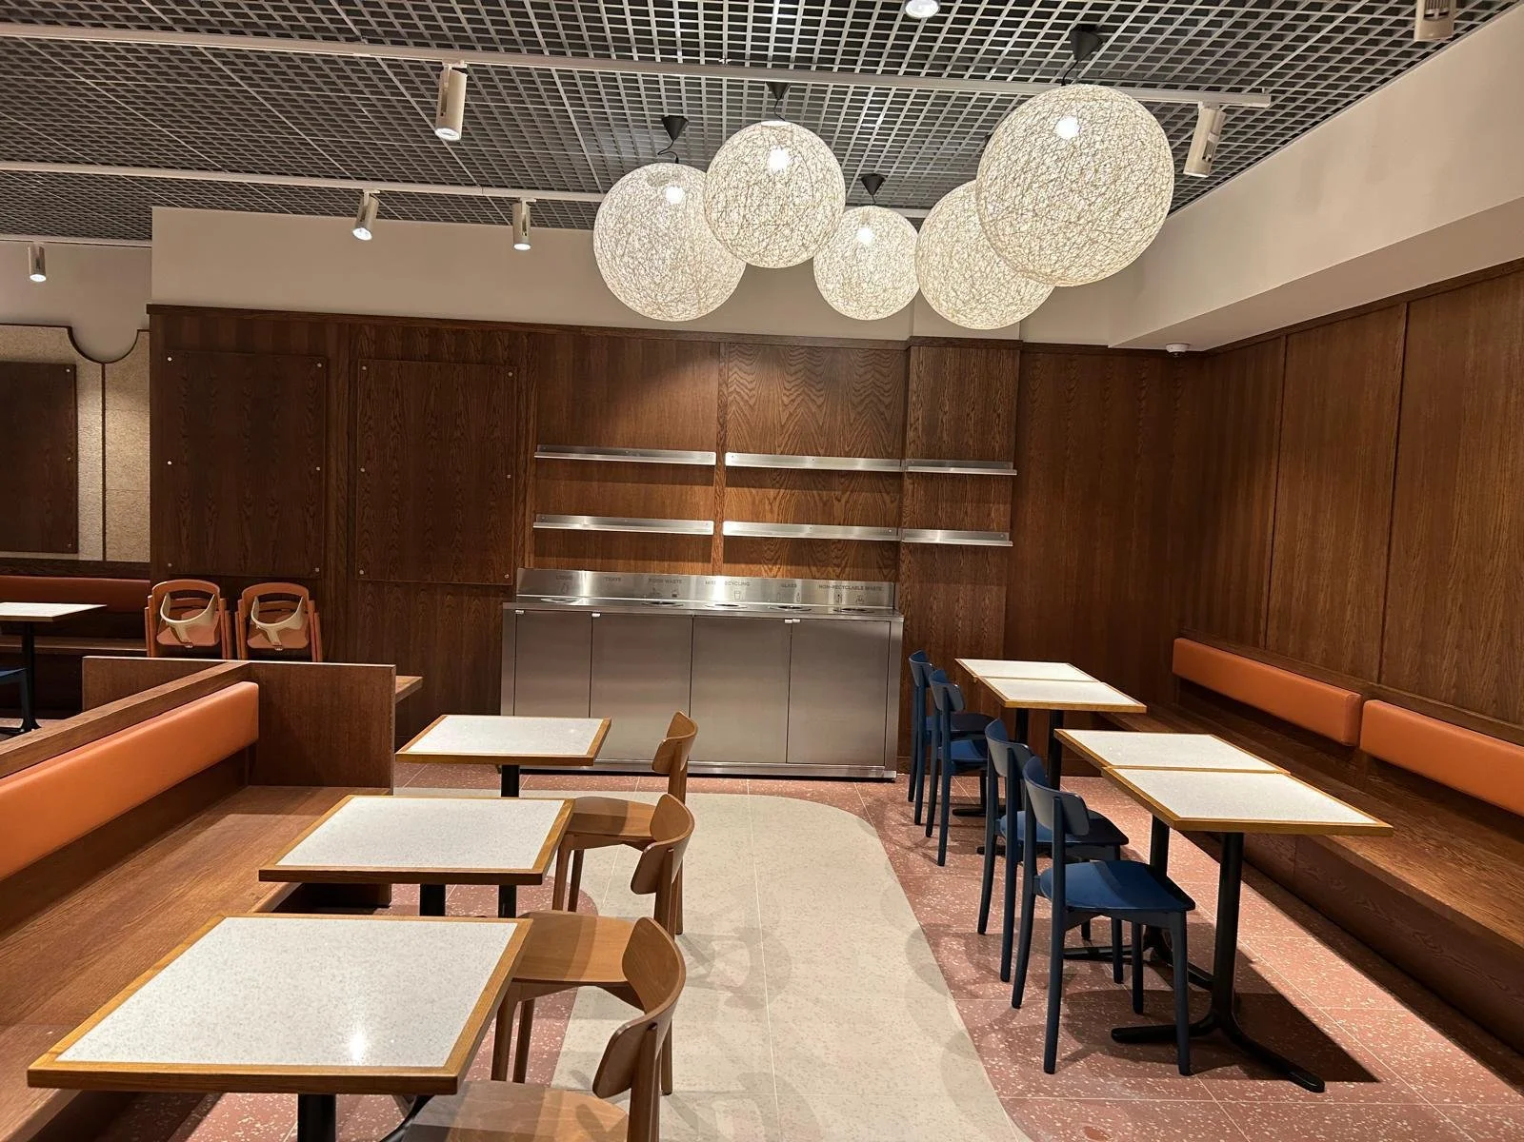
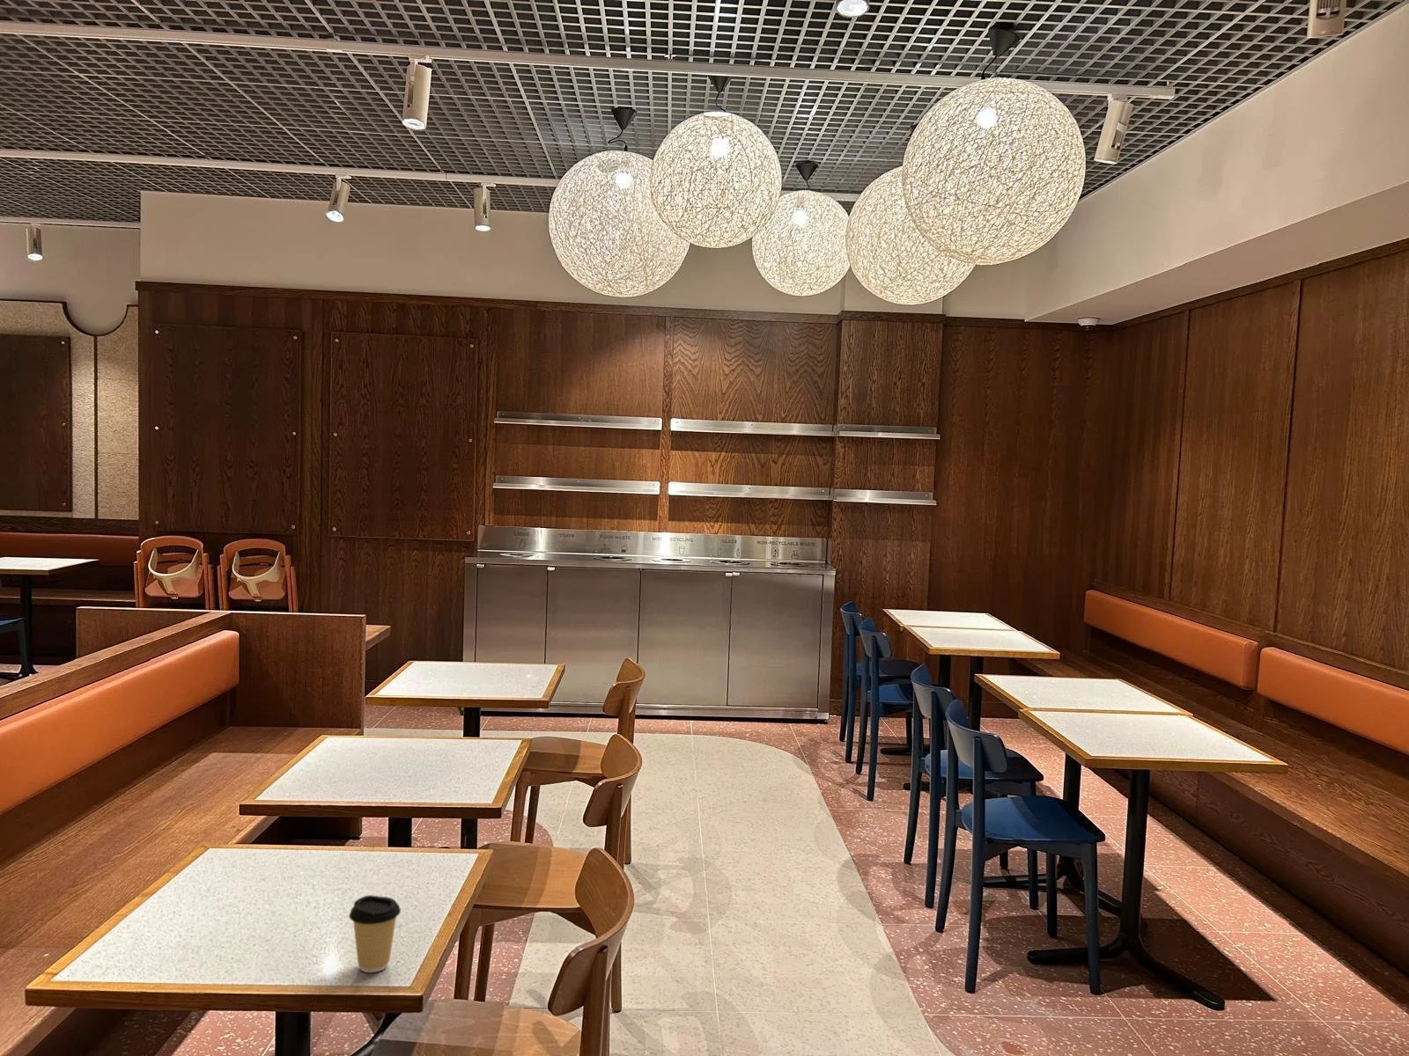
+ coffee cup (374, 934)
